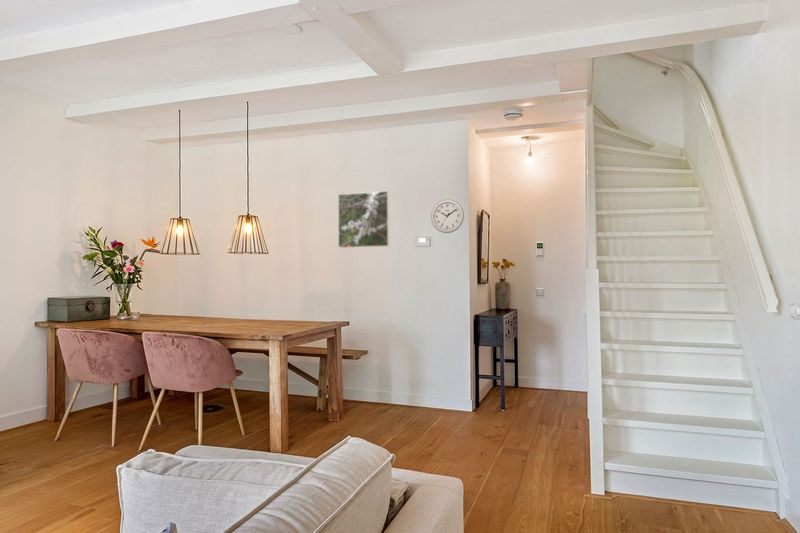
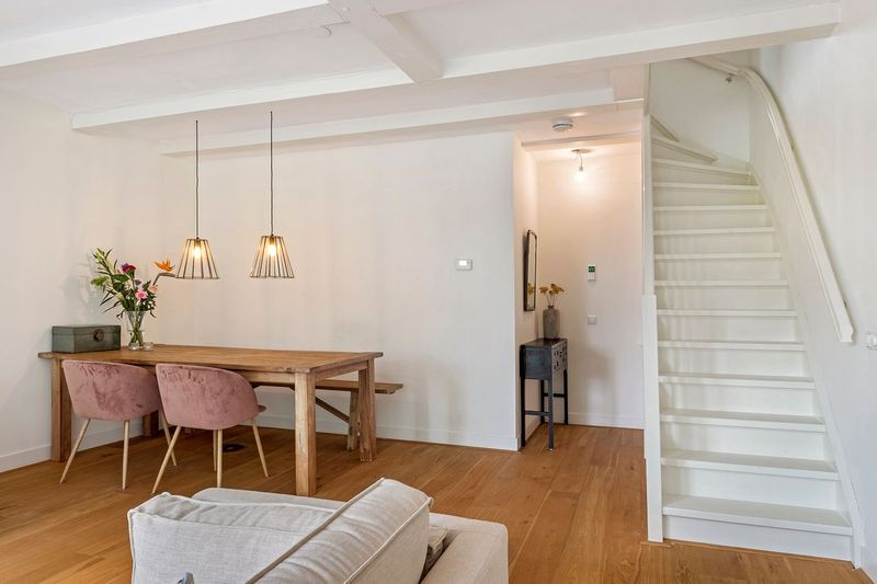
- wall clock (447, 216)
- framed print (363, 219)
